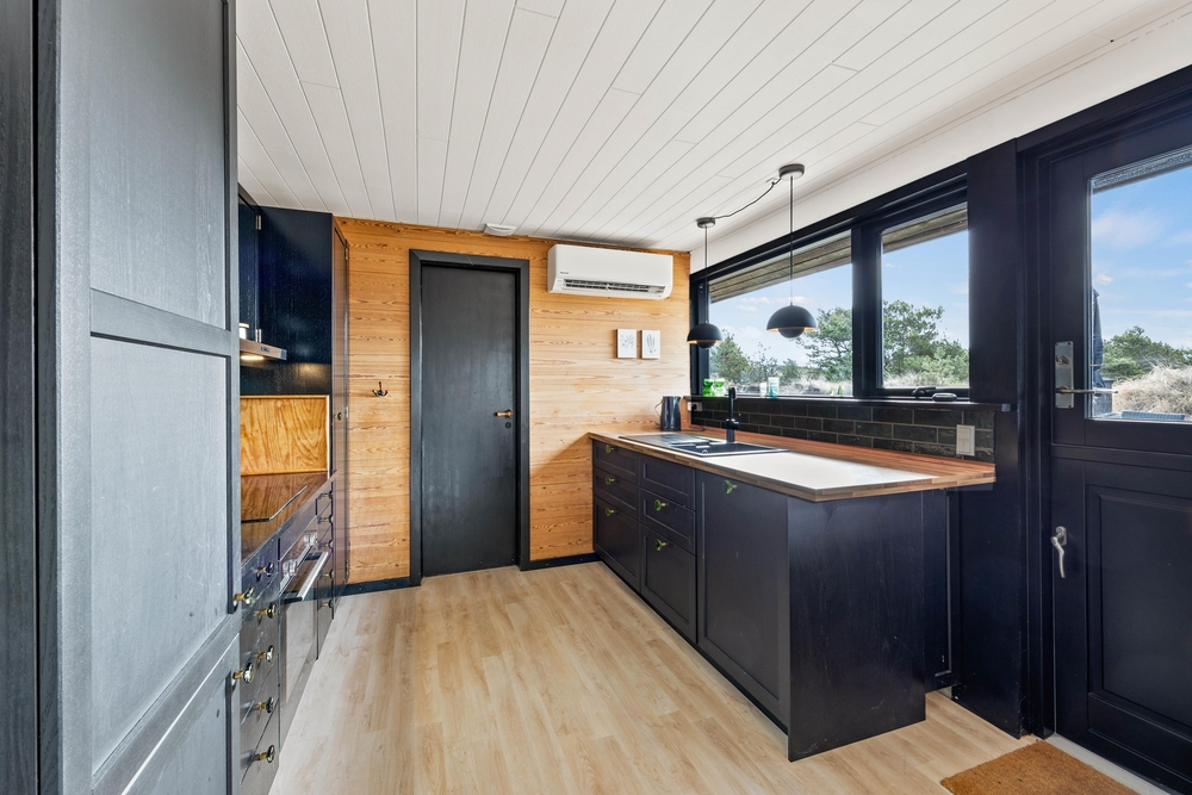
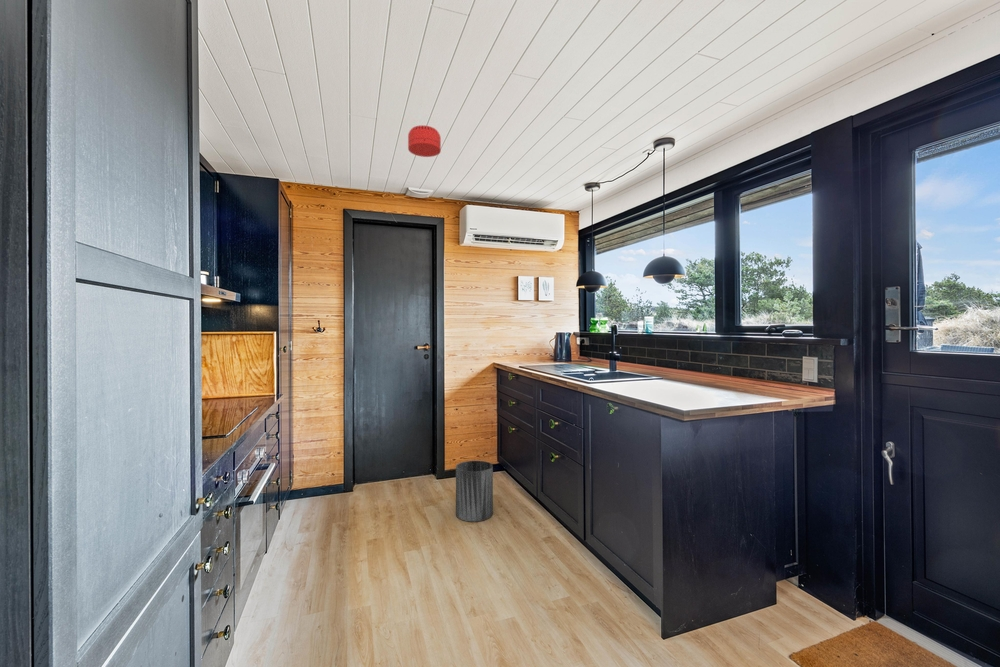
+ smoke detector (424, 140)
+ trash can (474, 489)
